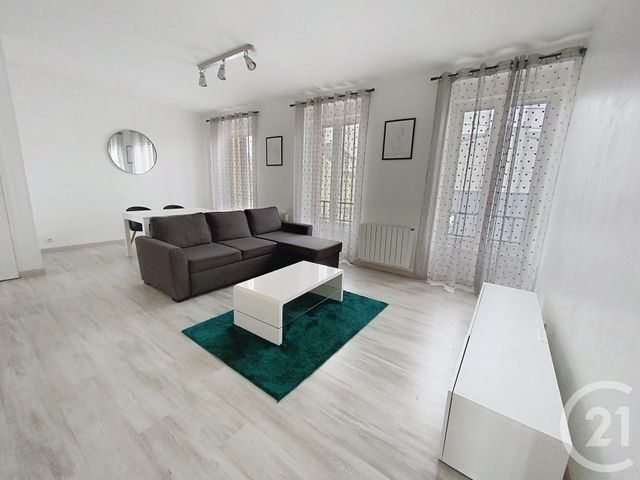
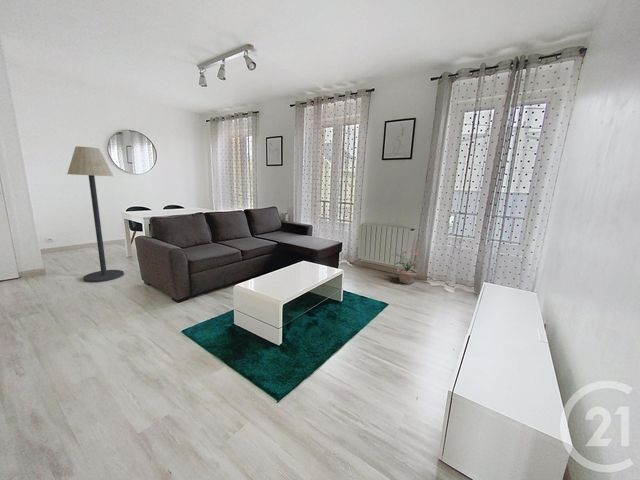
+ potted plant (407, 266)
+ floor lamp (96, 215)
